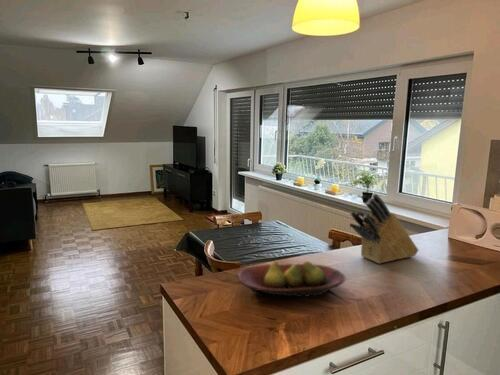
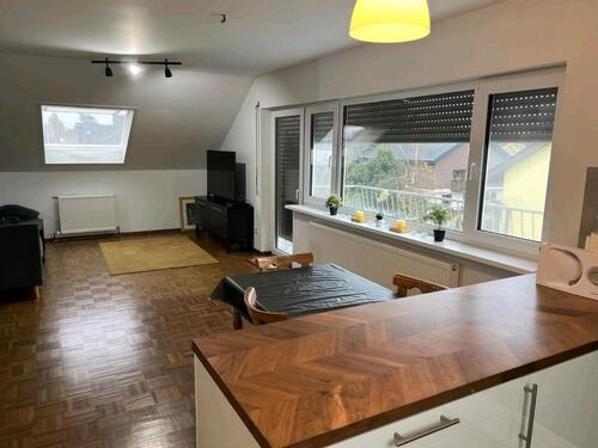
- fruit bowl (291, 276)
- knife block (384, 224)
